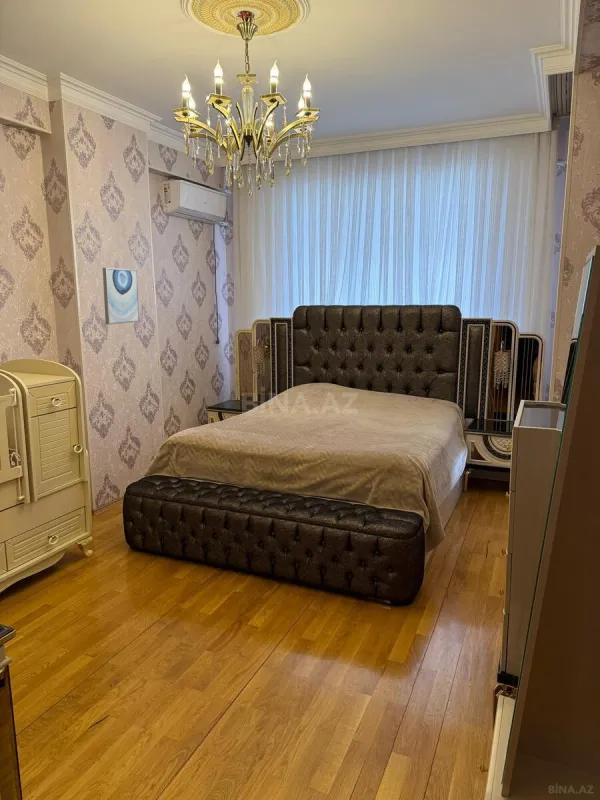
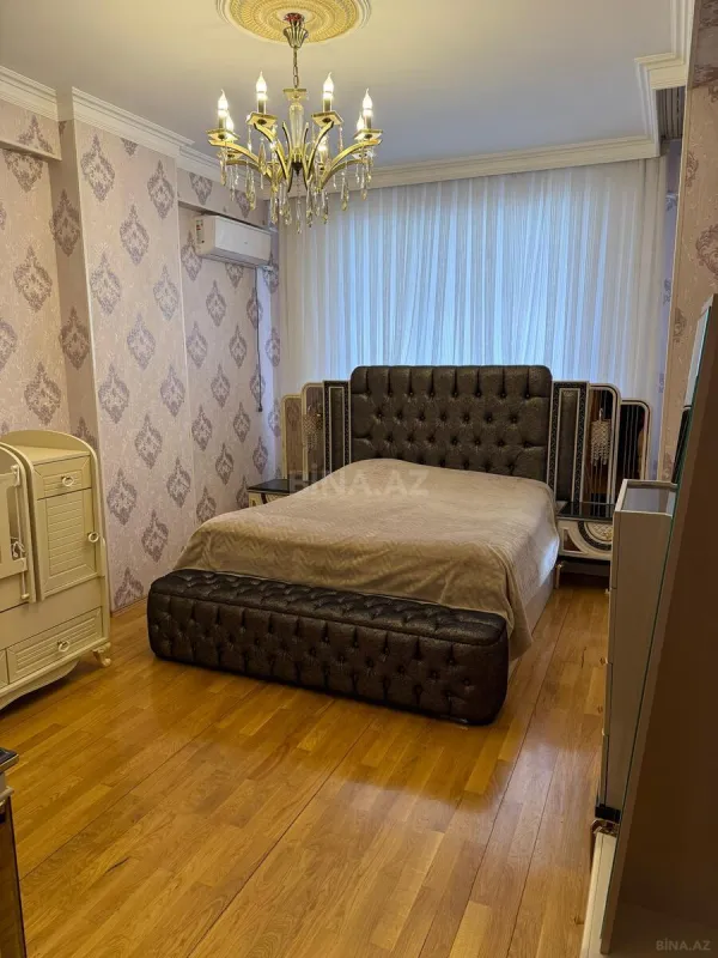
- wall art (121, 296)
